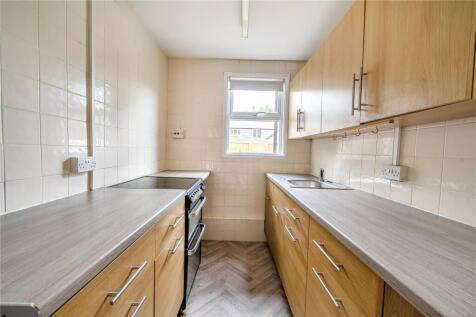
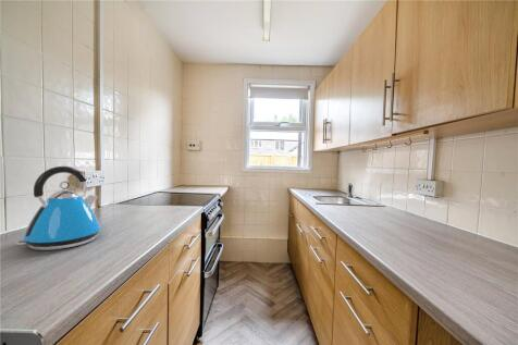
+ kettle (62, 204)
